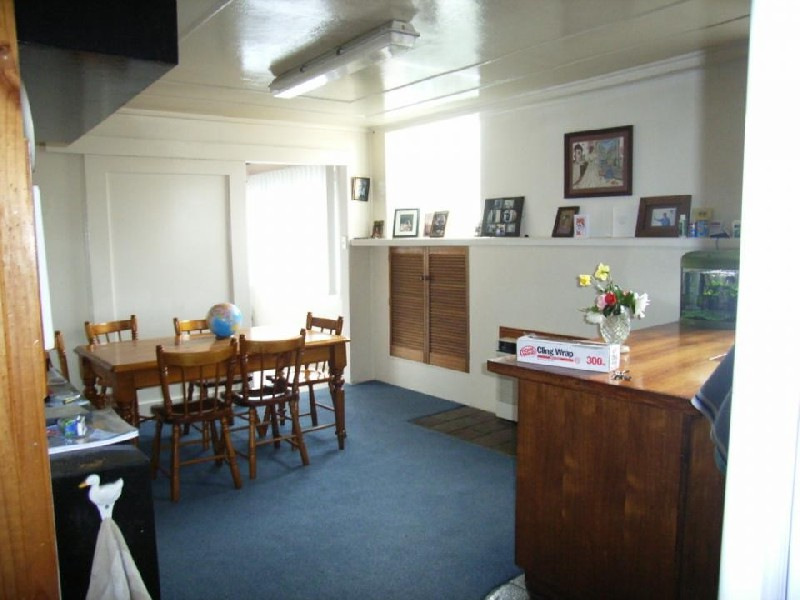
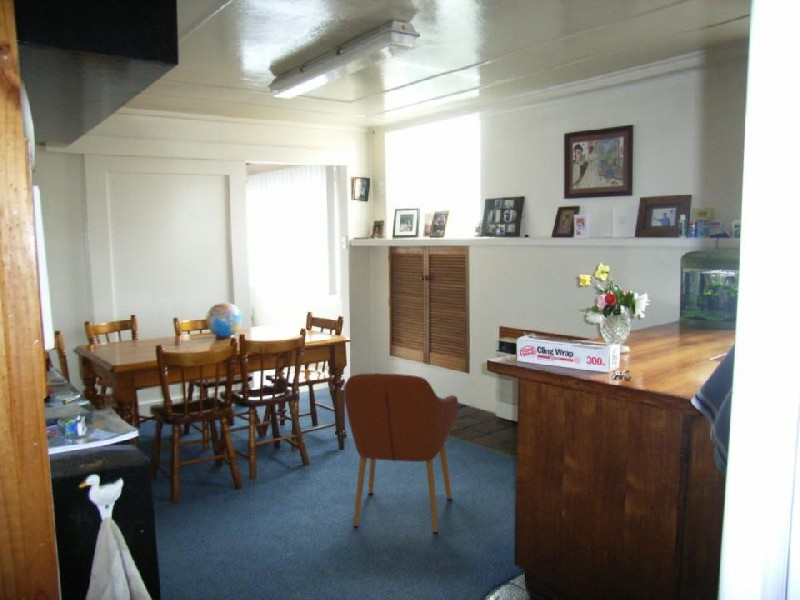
+ armchair (399, 440)
